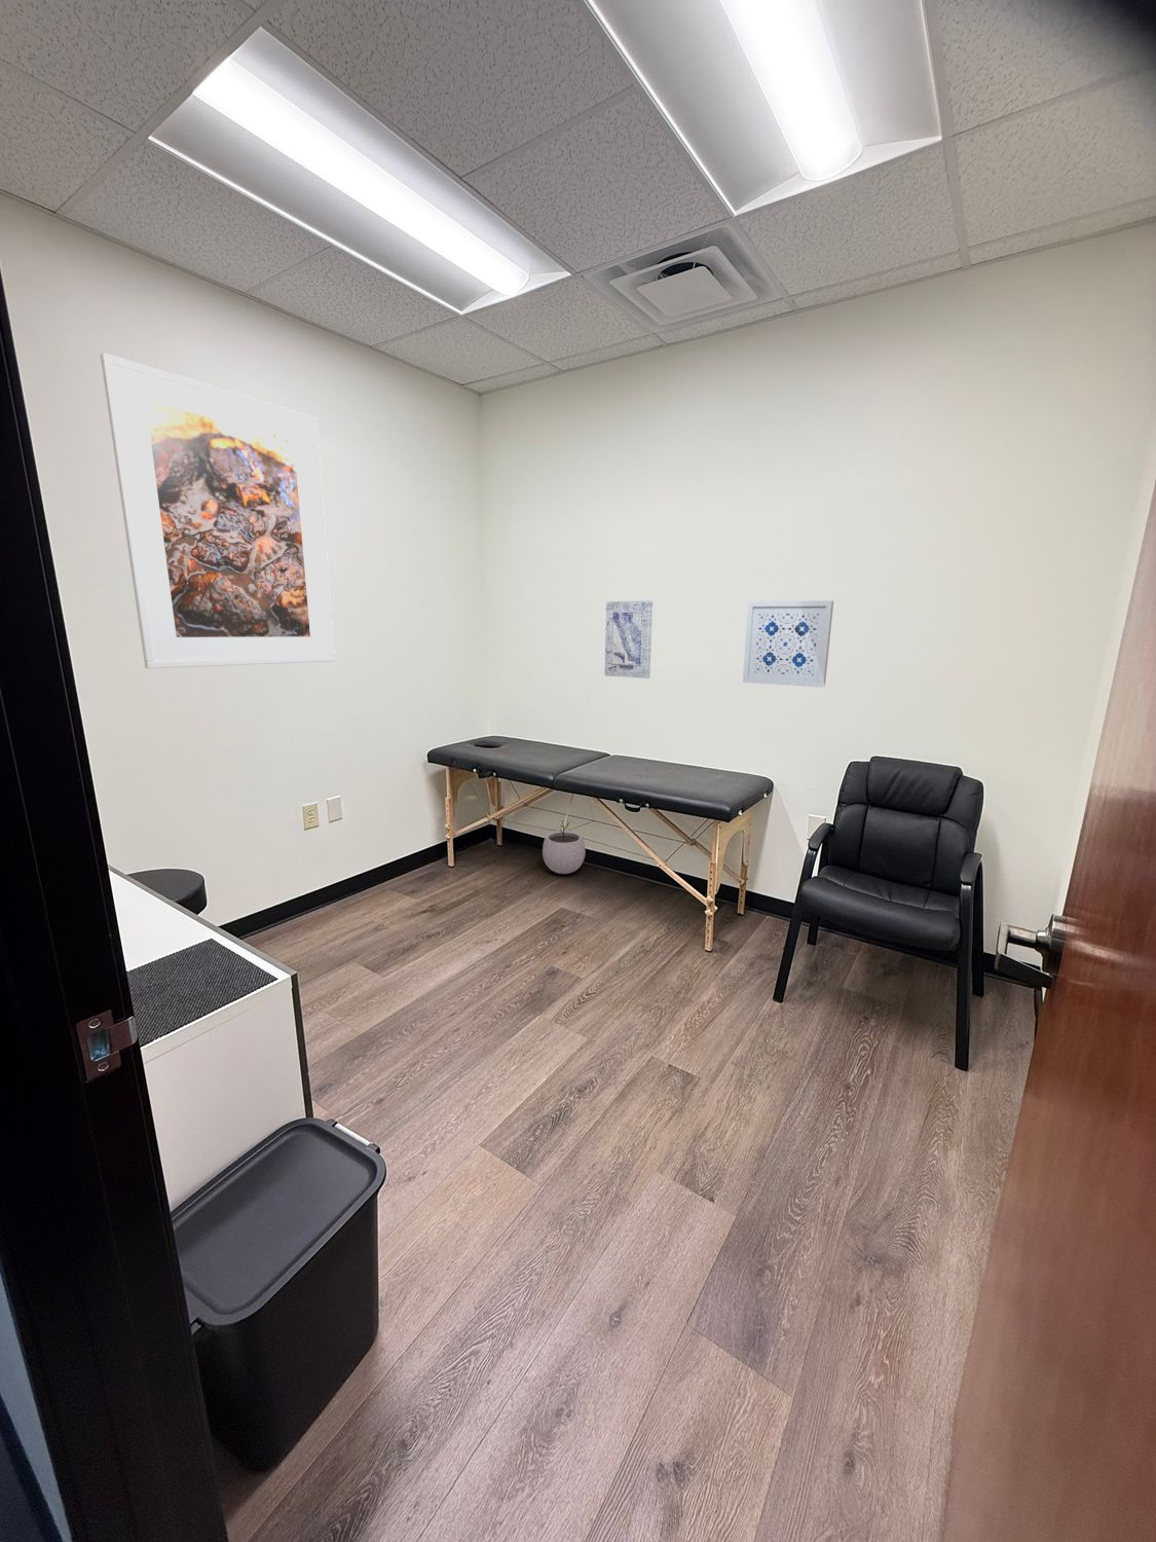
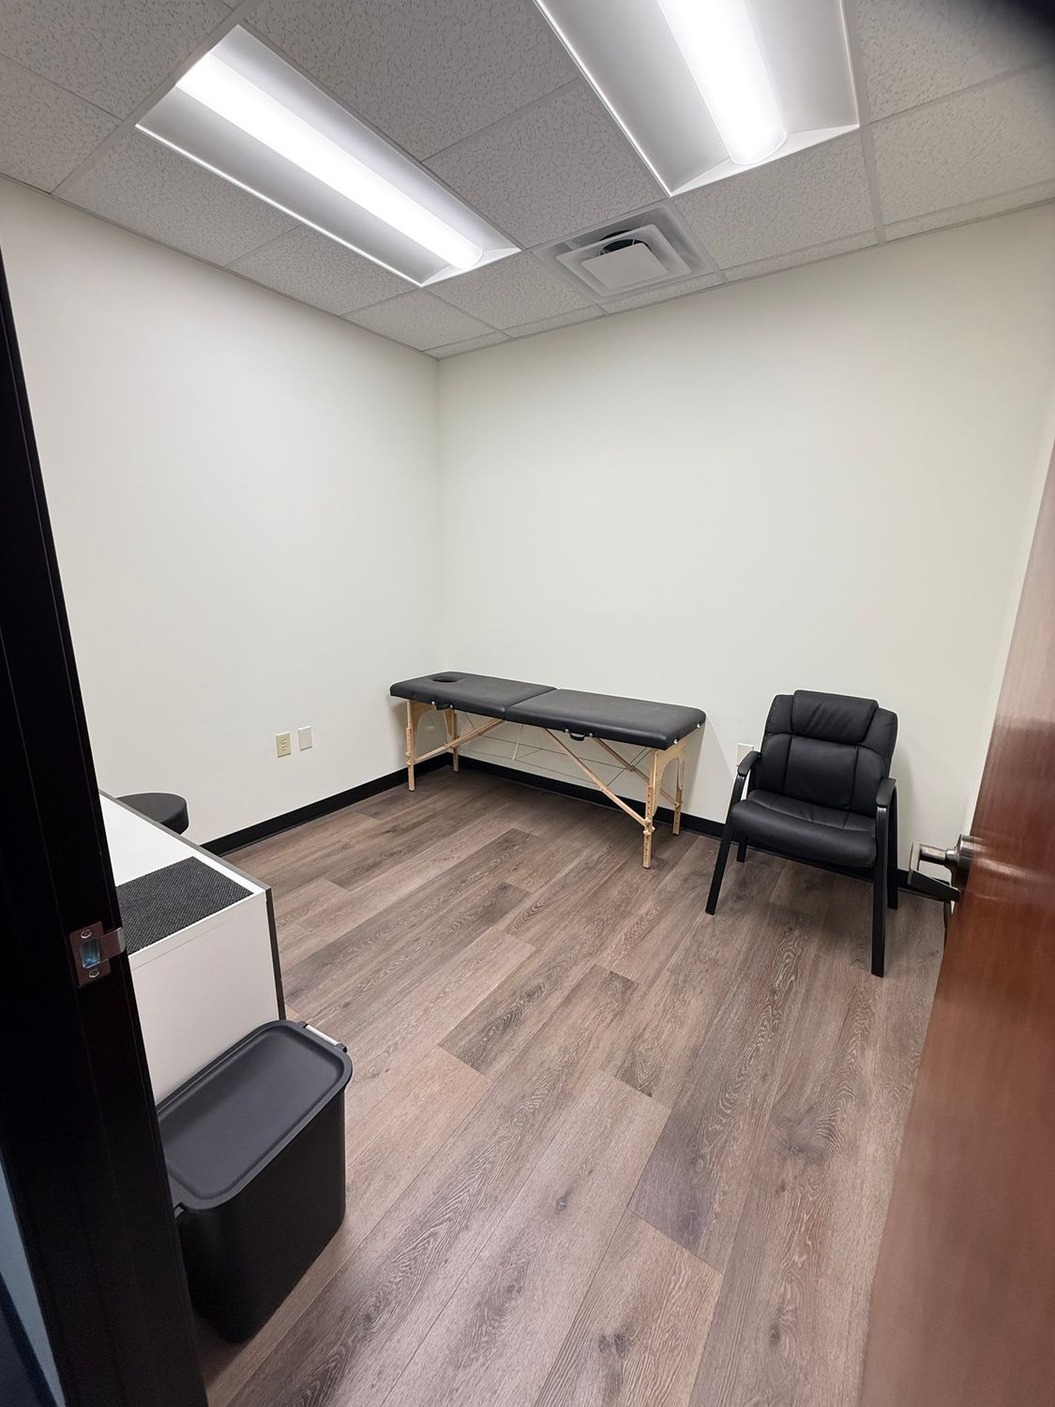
- wall art (628, 640)
- plant pot (563, 846)
- wall art (786, 644)
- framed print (237, 533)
